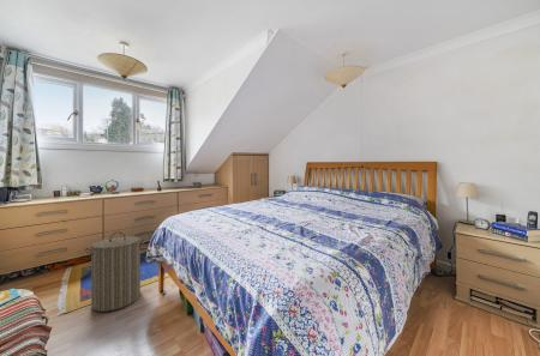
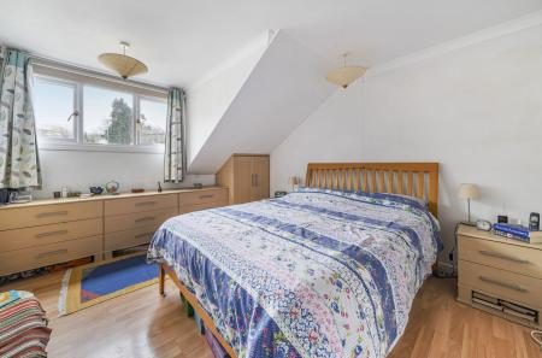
- laundry hamper (116, 265)
